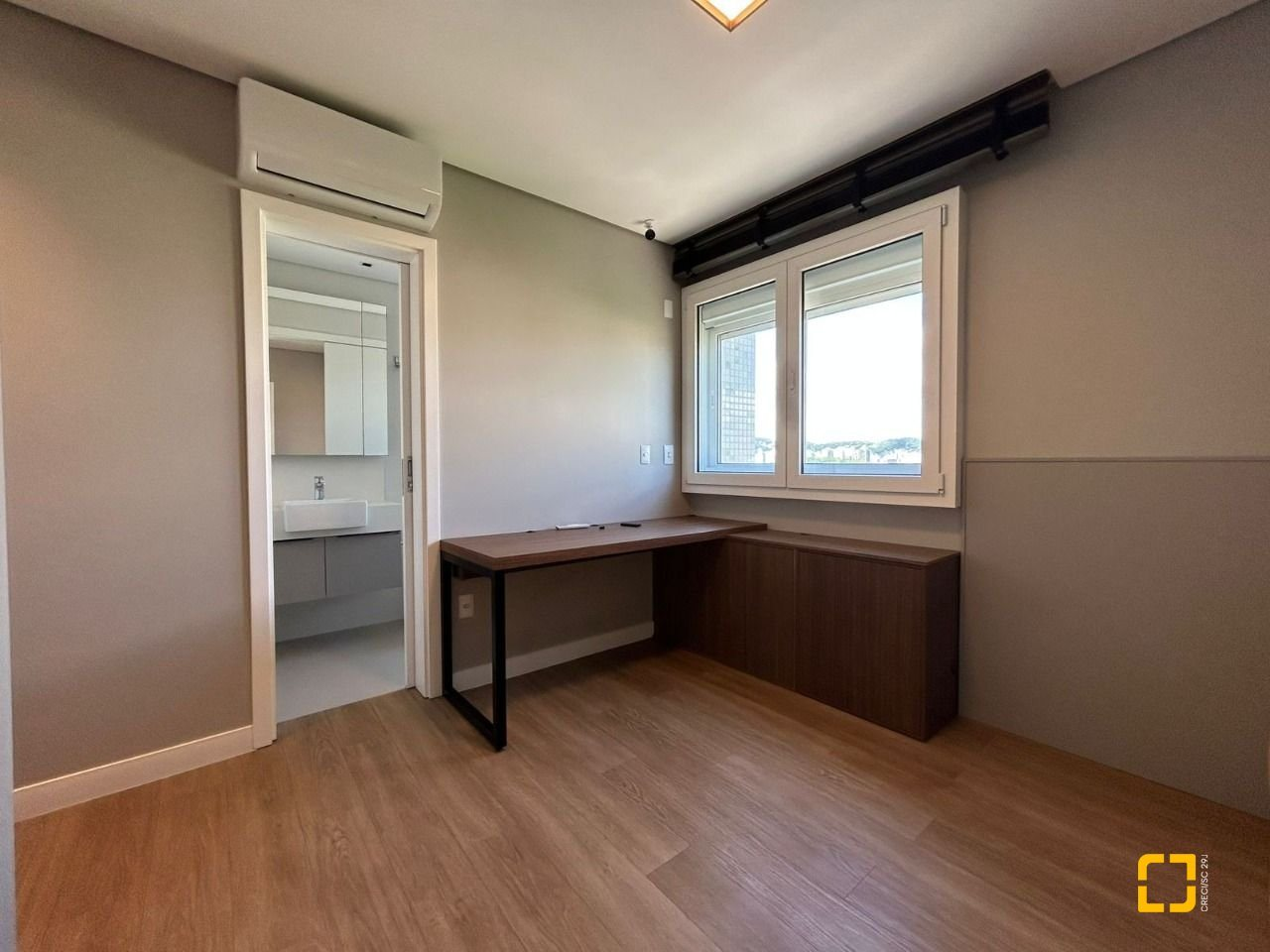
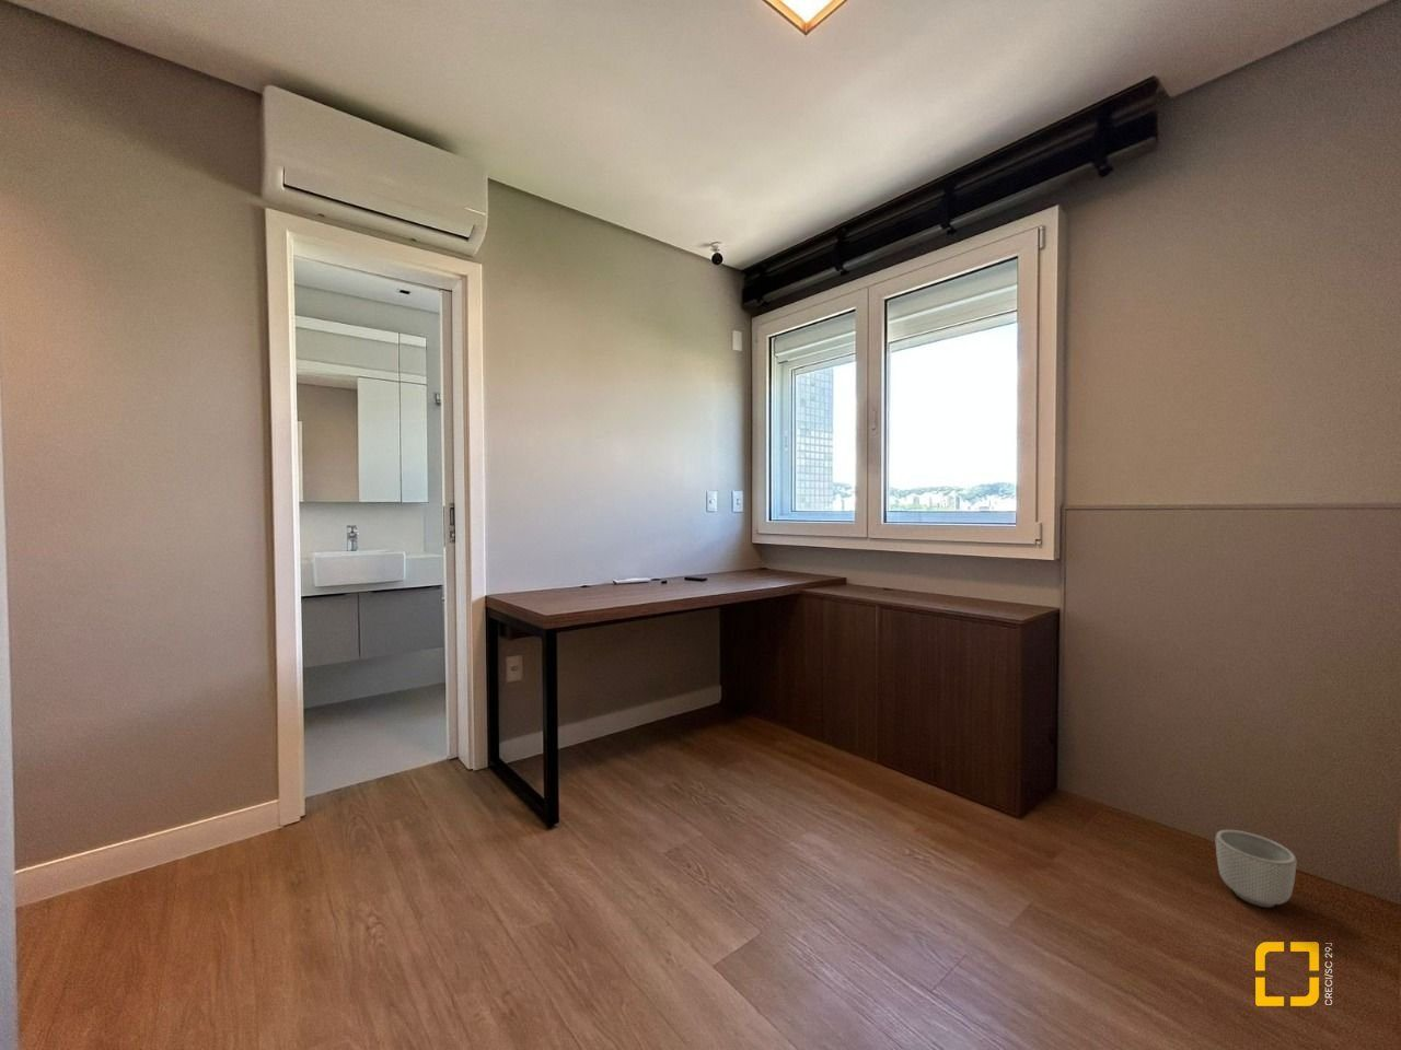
+ planter (1253, 870)
